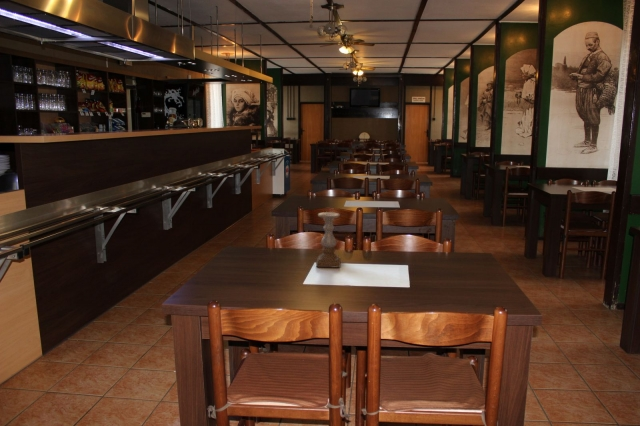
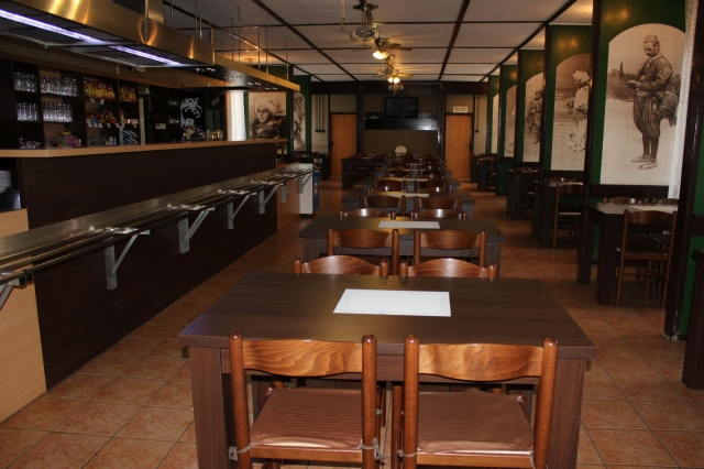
- candle holder (328, 239)
